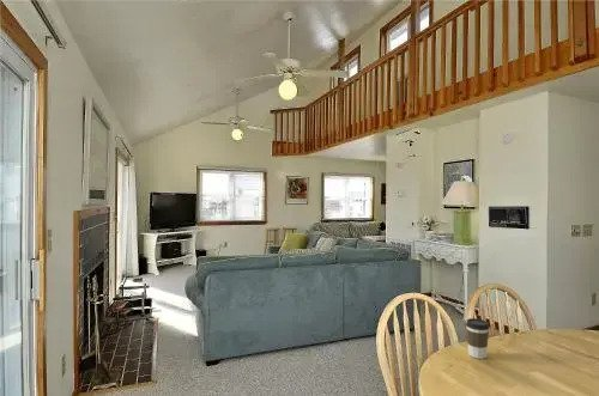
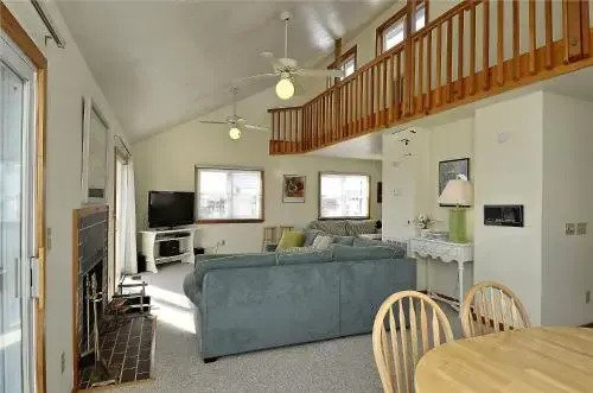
- coffee cup (477, 337)
